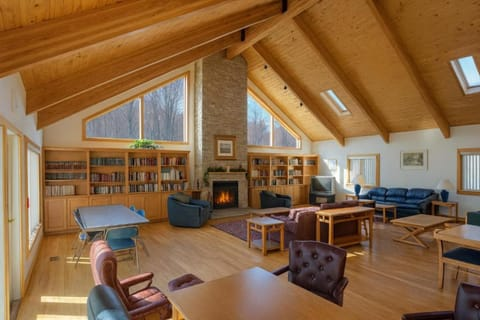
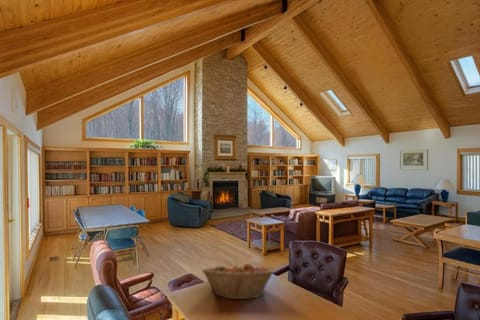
+ fruit basket (237, 276)
